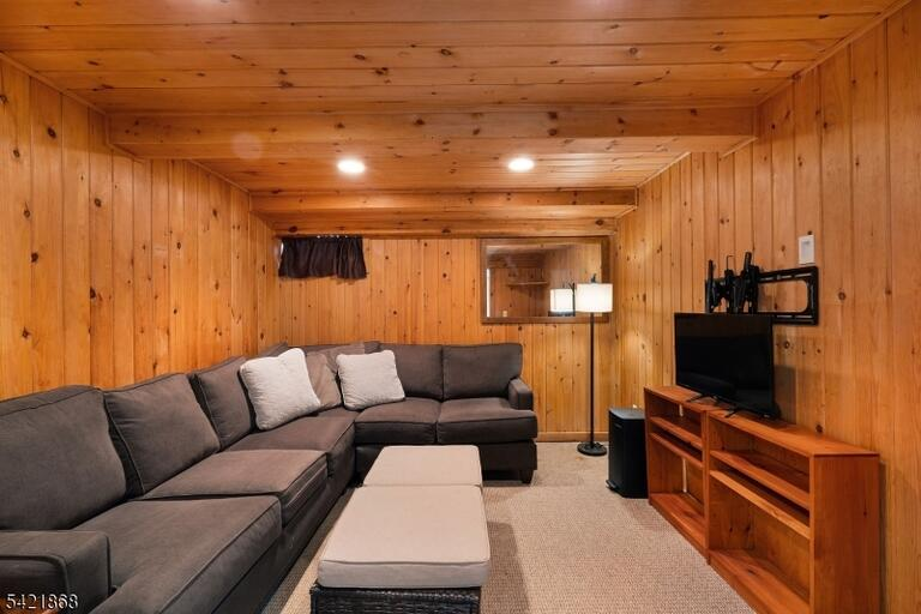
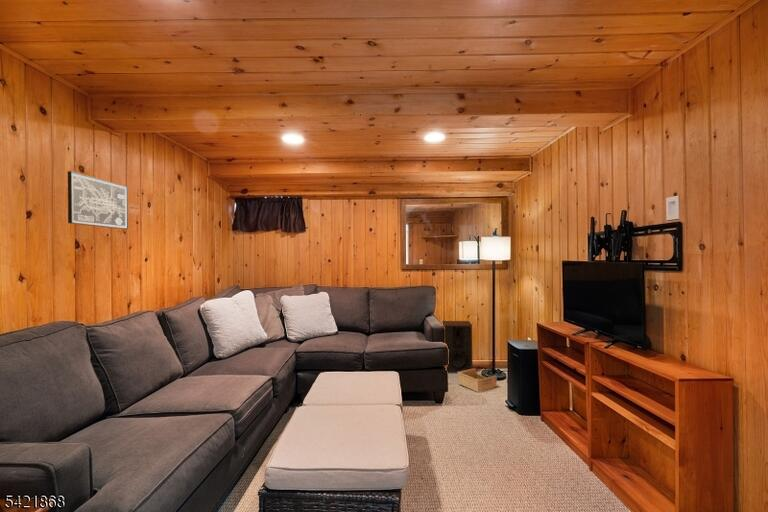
+ speaker (456, 346)
+ storage bin (477, 379)
+ wall art (100, 203)
